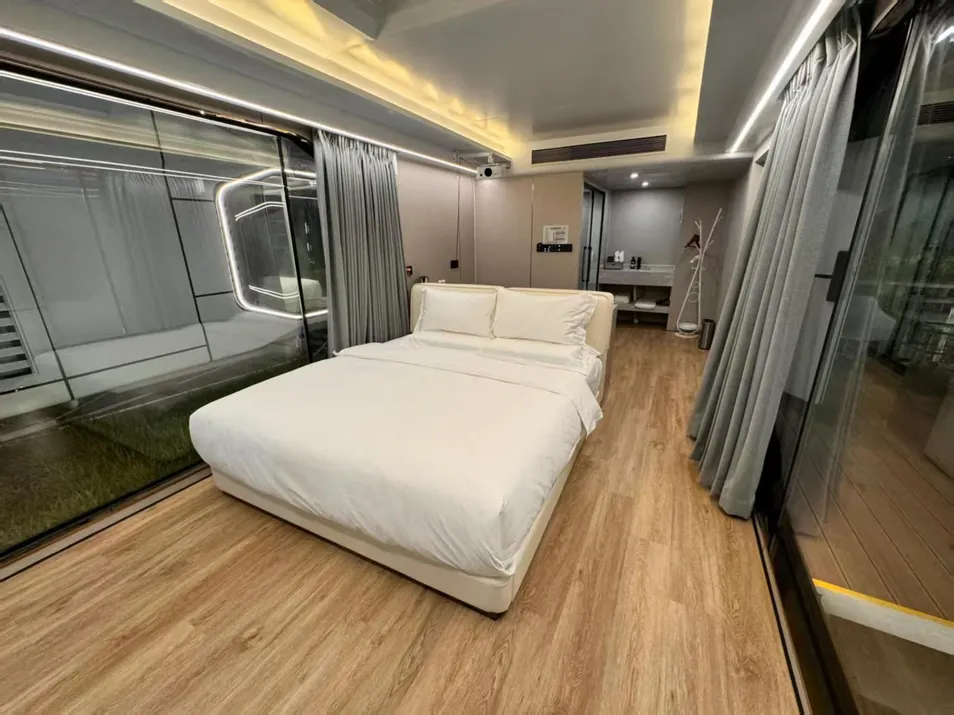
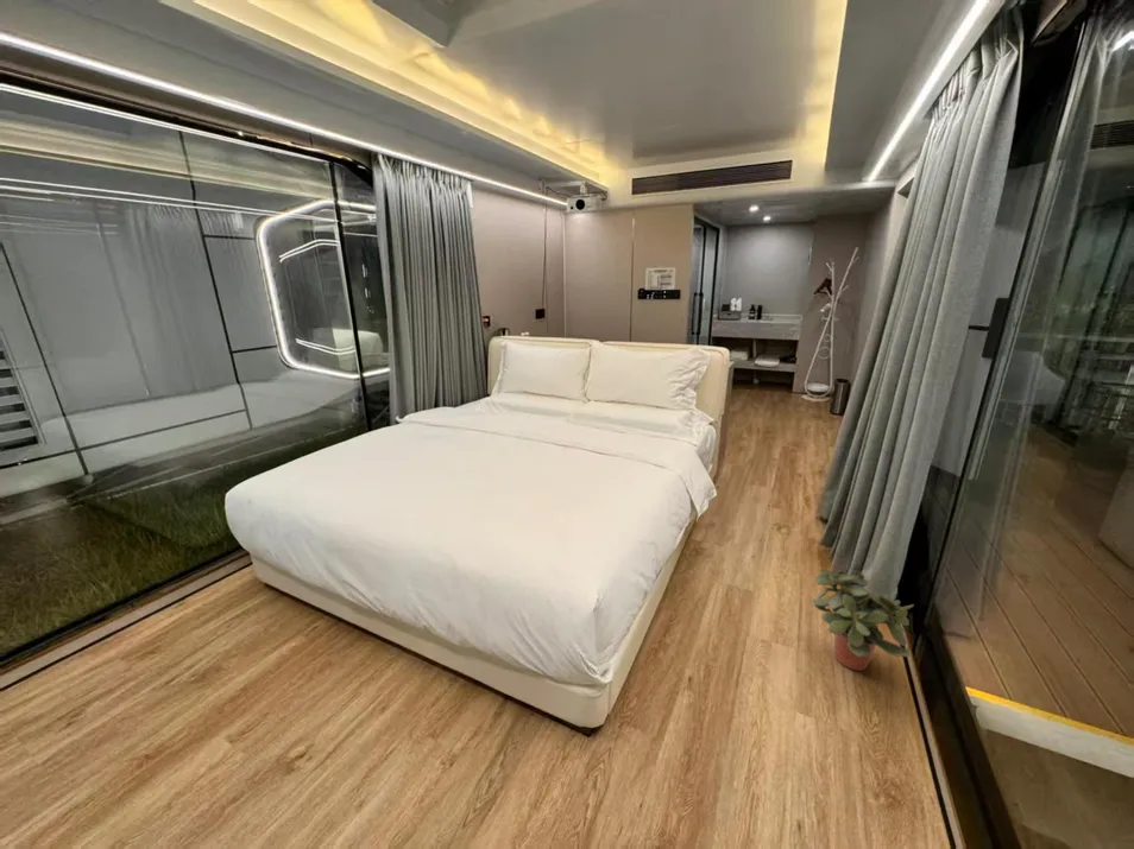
+ potted plant (858, 621)
